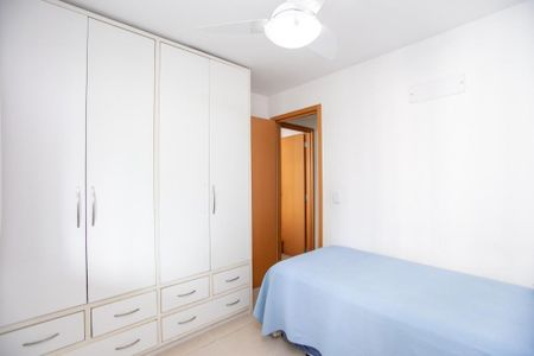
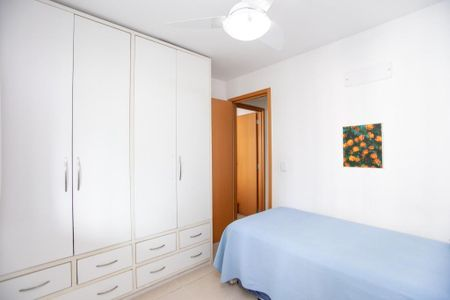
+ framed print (361, 146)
